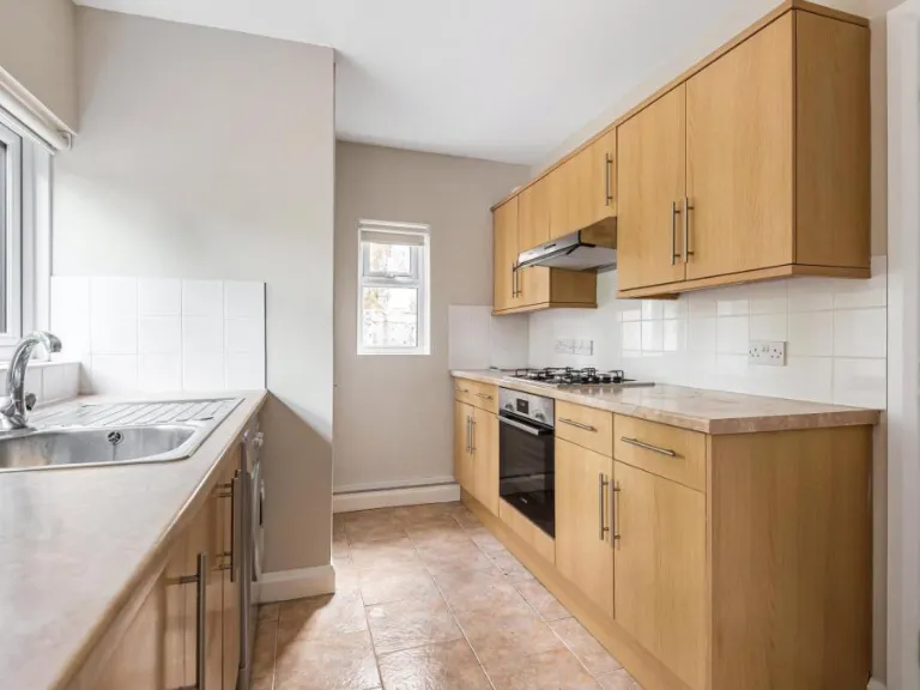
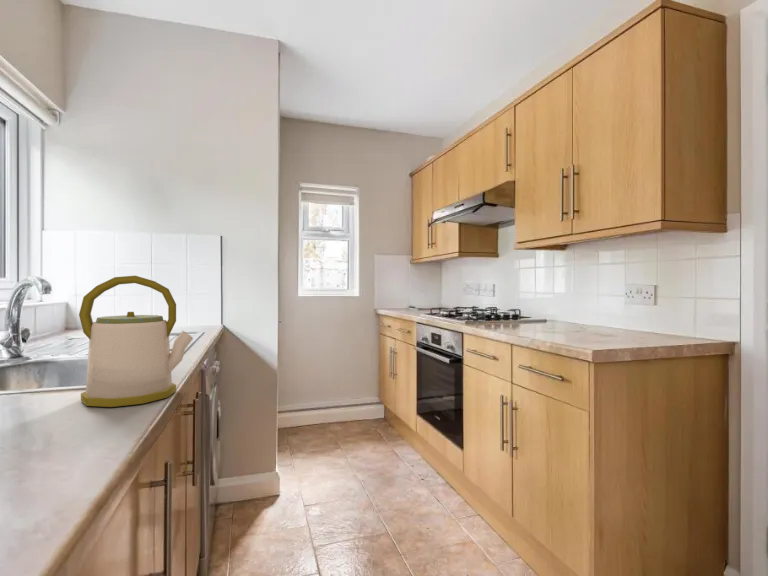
+ kettle (139, 335)
